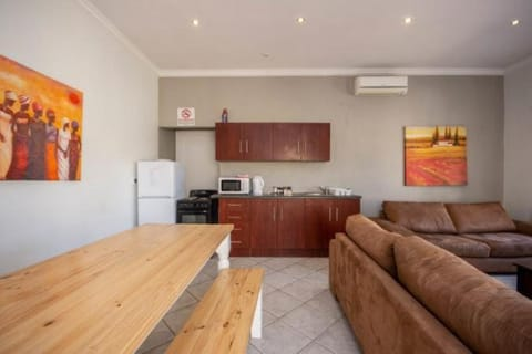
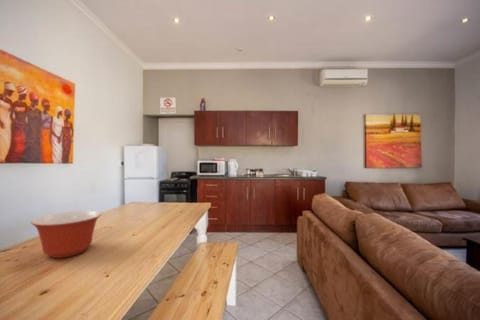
+ mixing bowl (68, 234)
